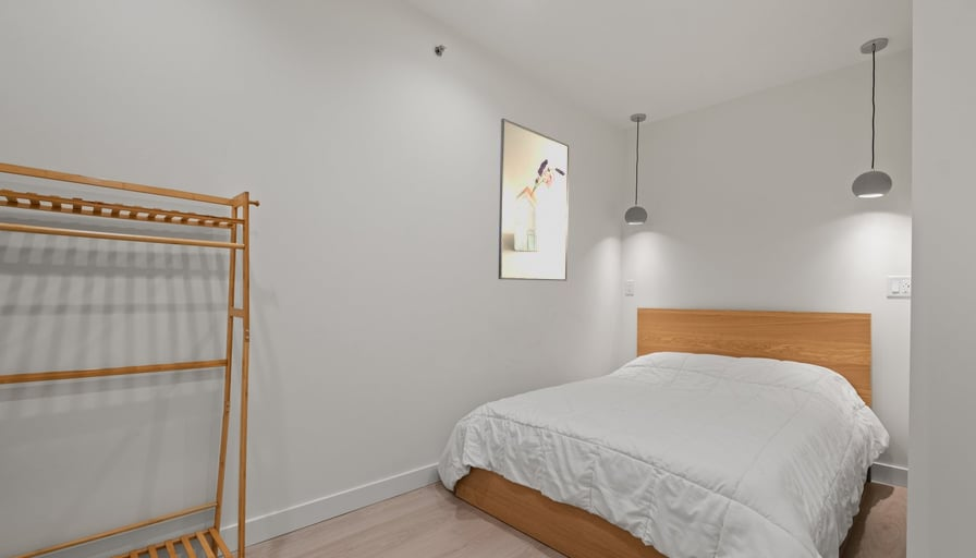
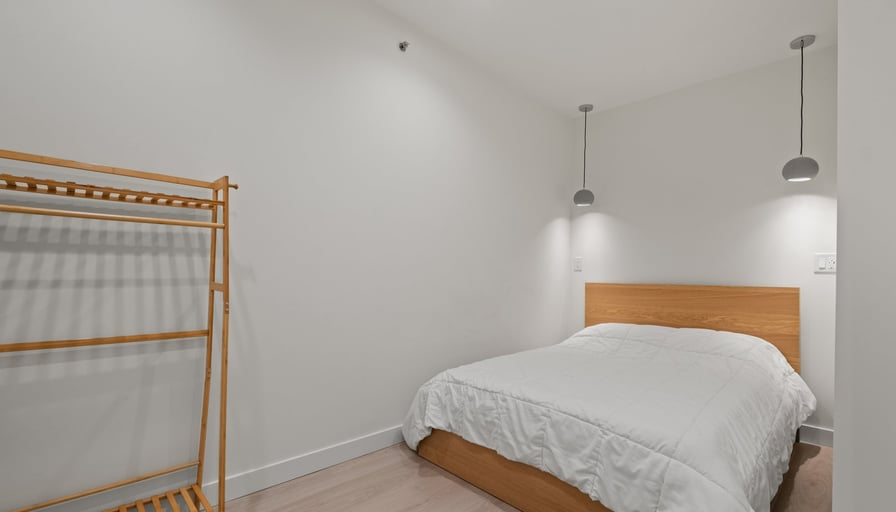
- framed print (536, 206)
